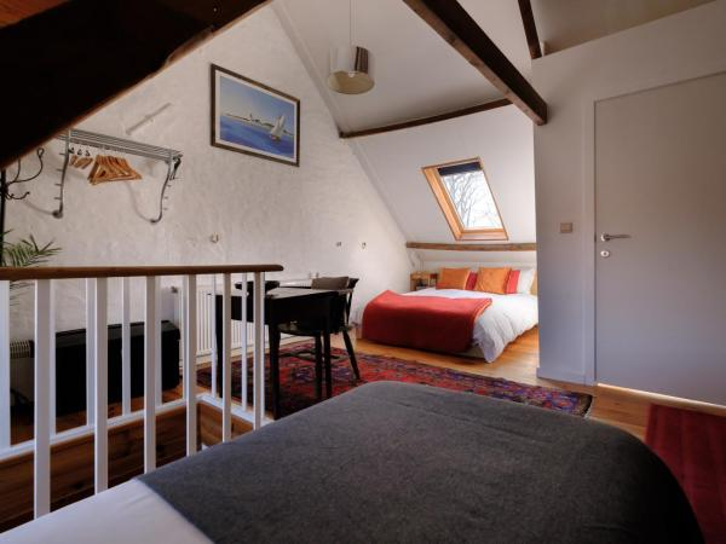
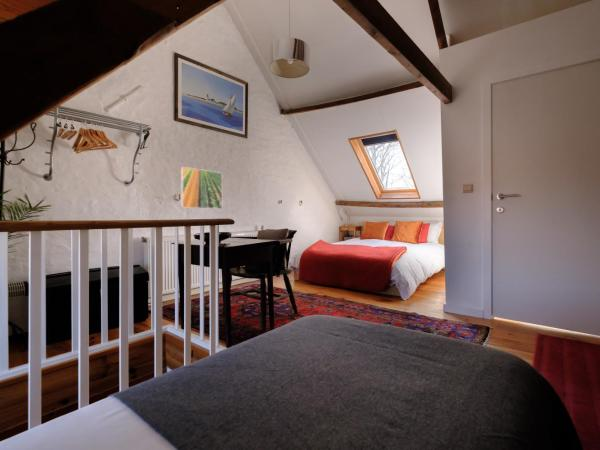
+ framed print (202, 189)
